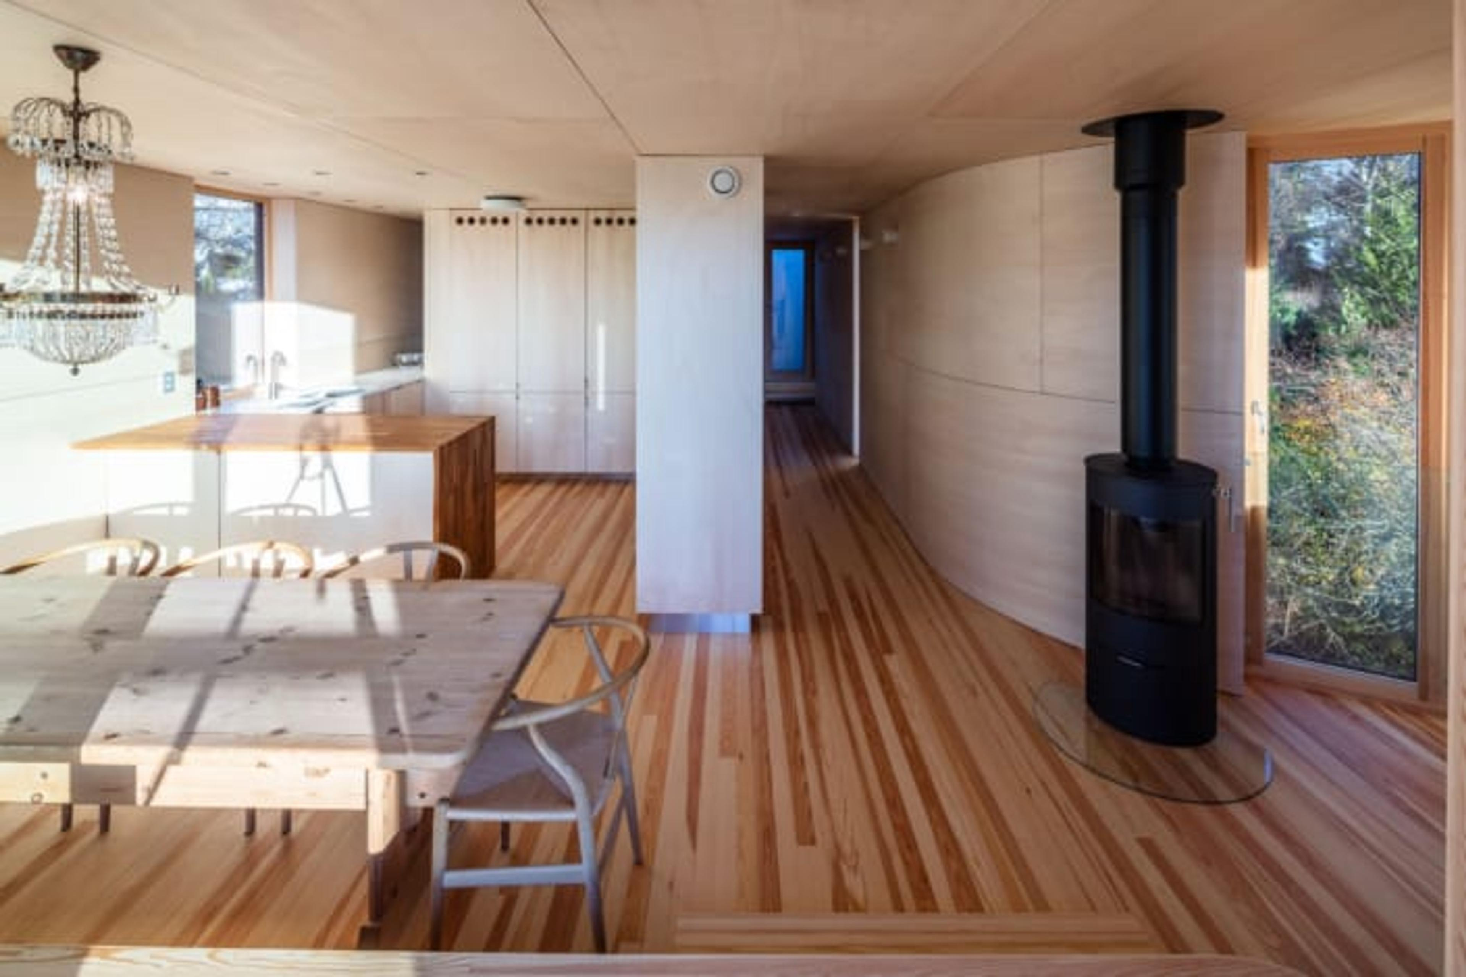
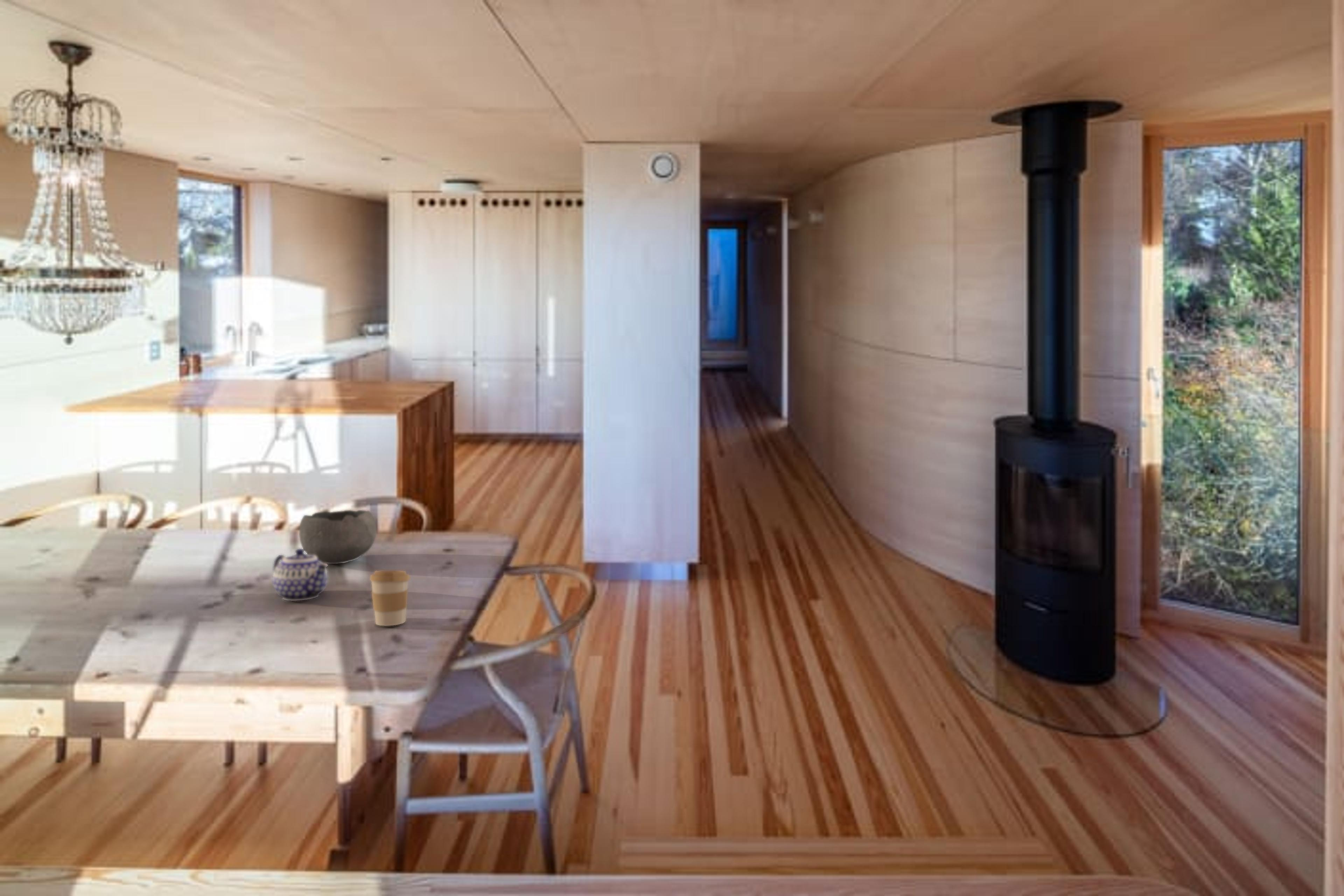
+ coffee cup (390, 596)
+ bowl (339, 537)
+ teapot (300, 573)
